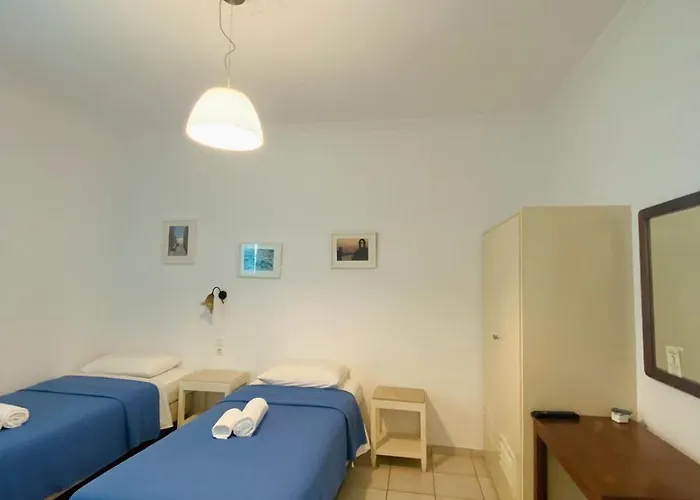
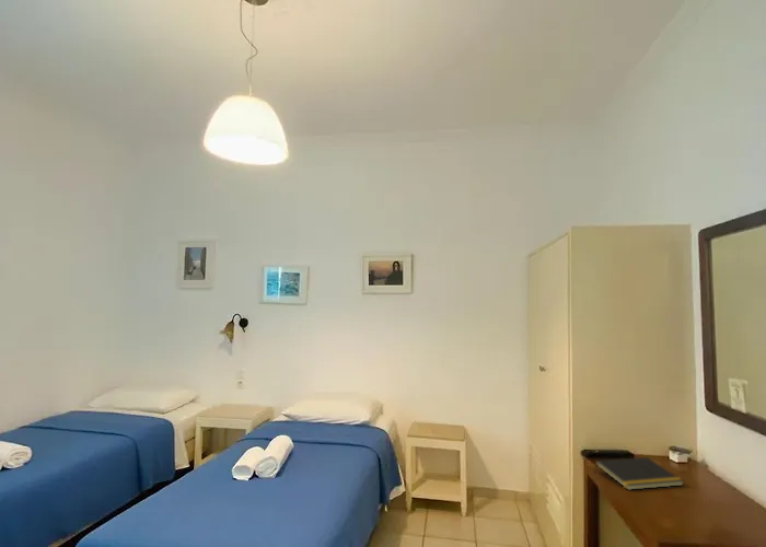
+ notepad (638, 472)
